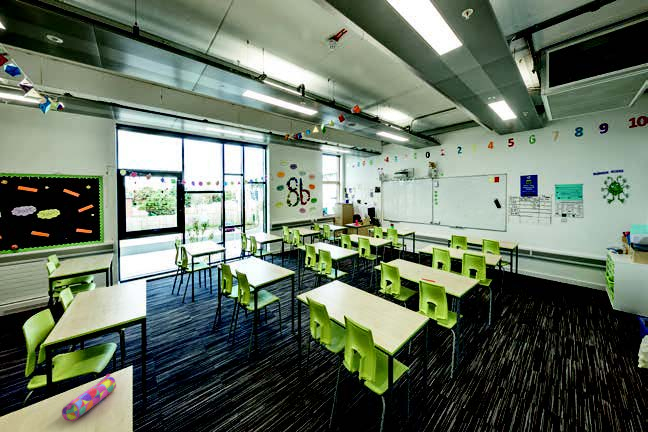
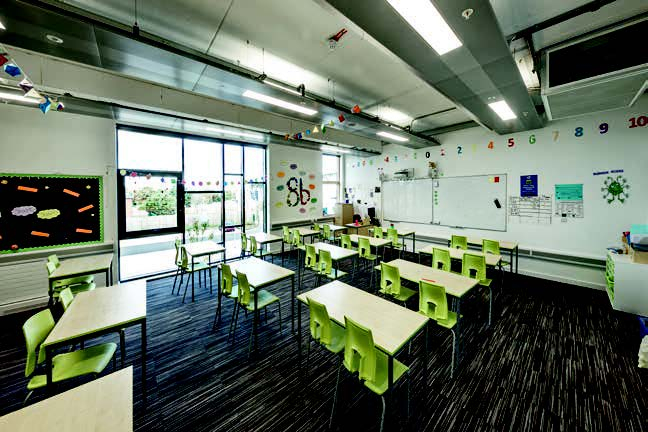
- pencil case (91, 396)
